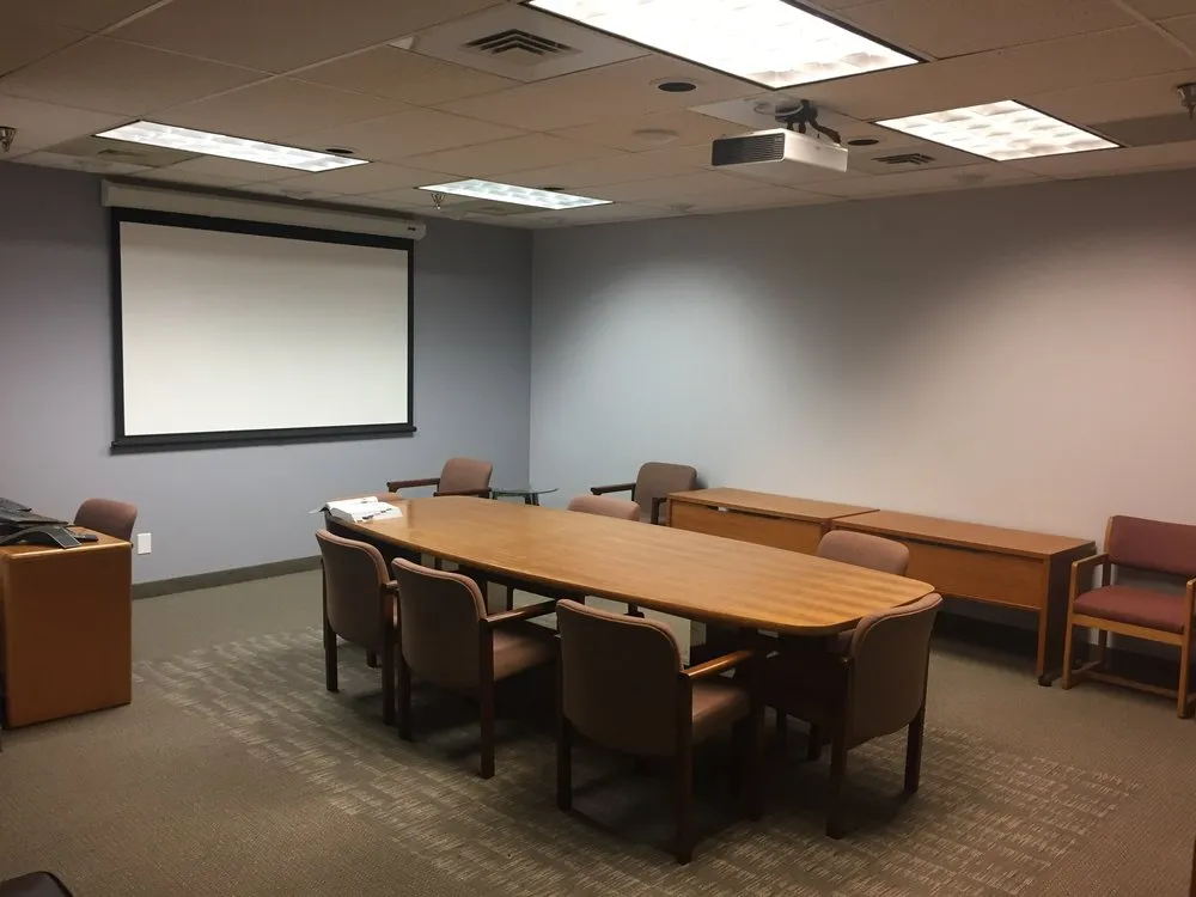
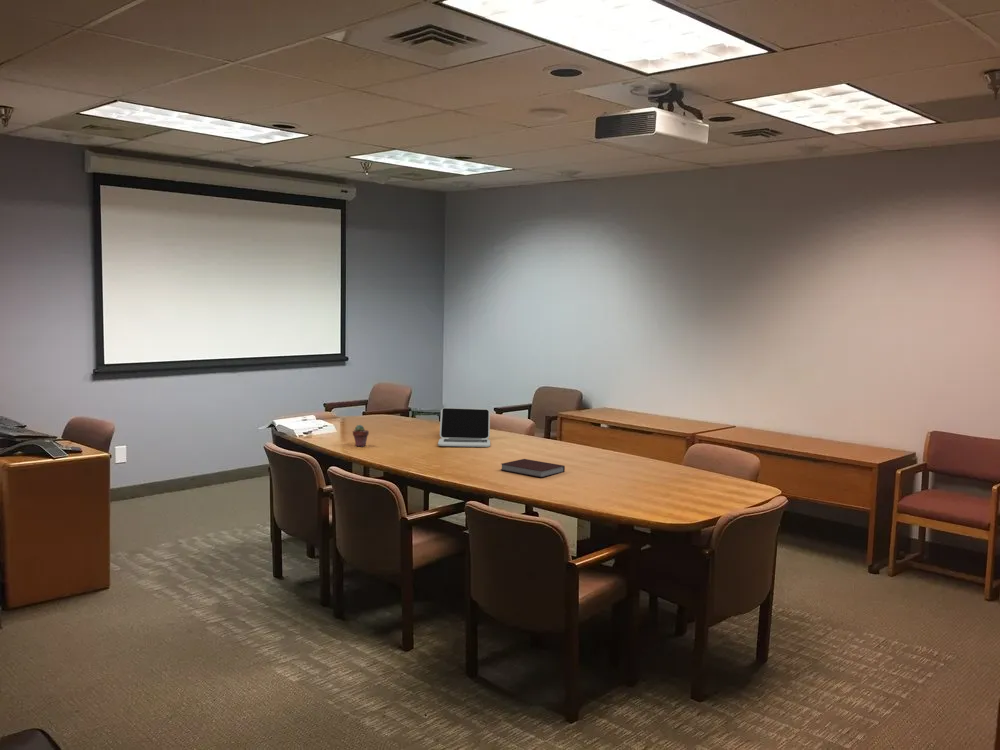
+ laptop (464, 426)
+ notebook (532, 467)
+ potted succulent (360, 435)
